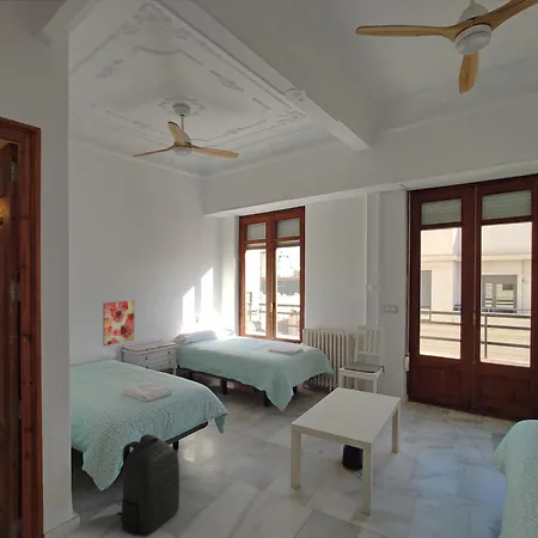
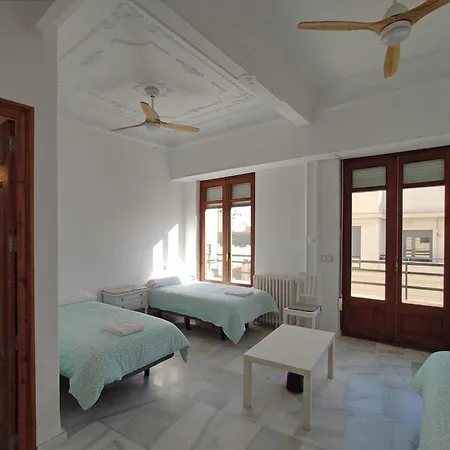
- backpack (146, 475)
- wall art (118, 322)
